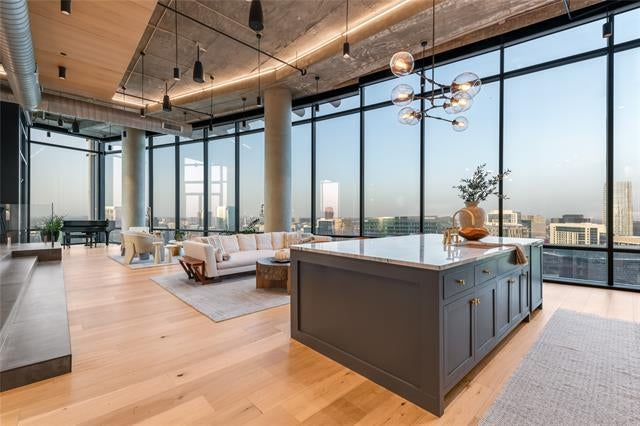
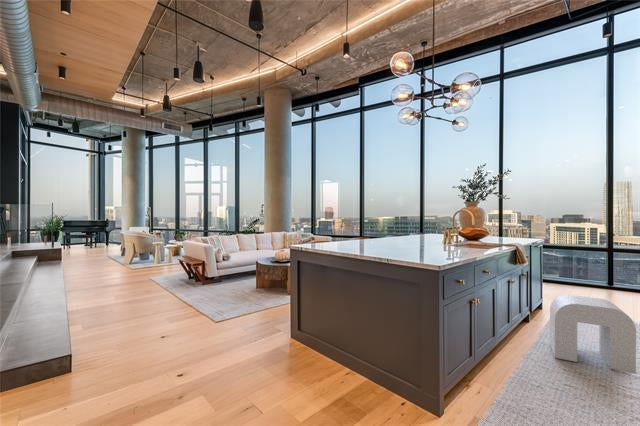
+ stool (588, 323)
